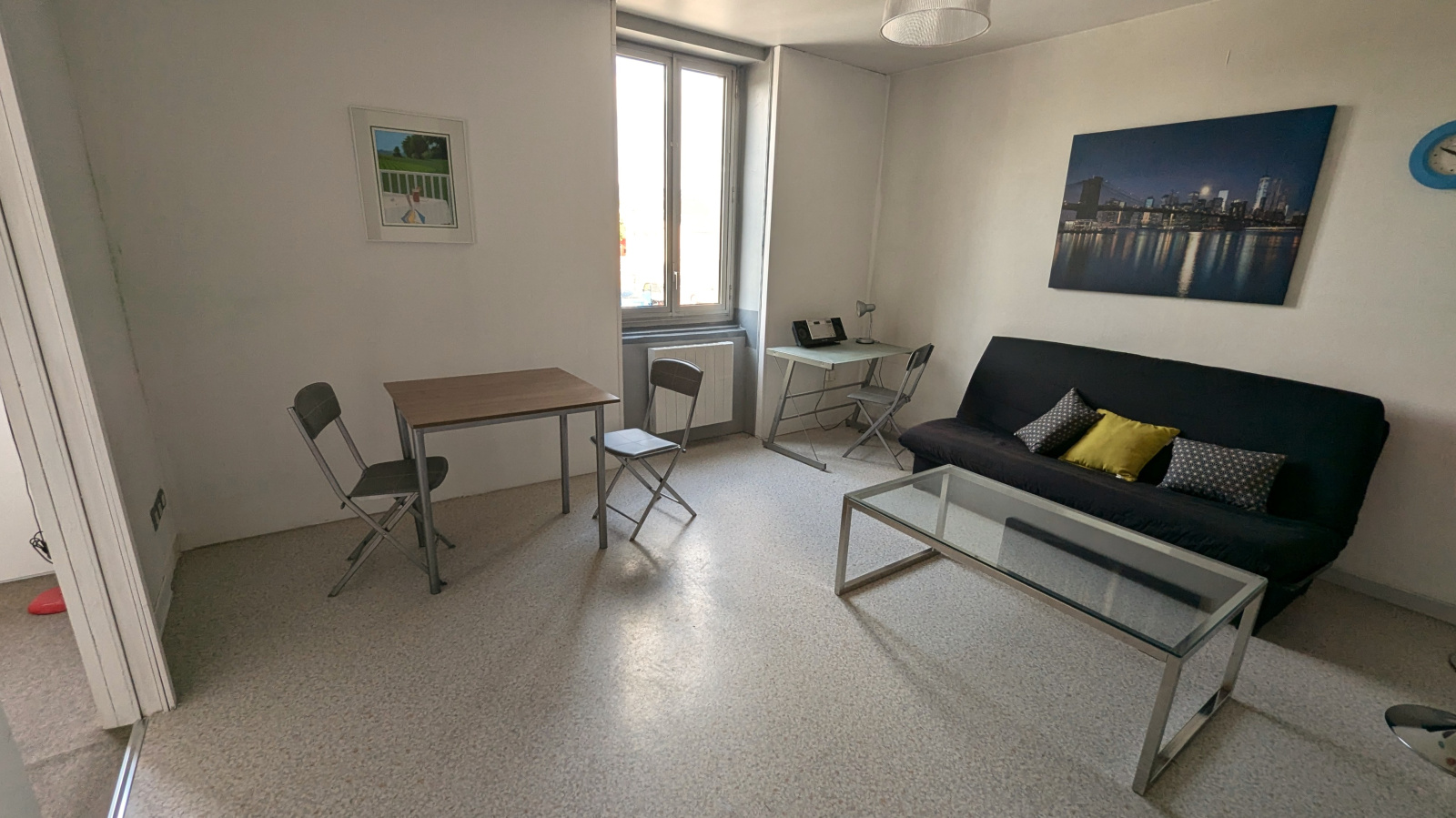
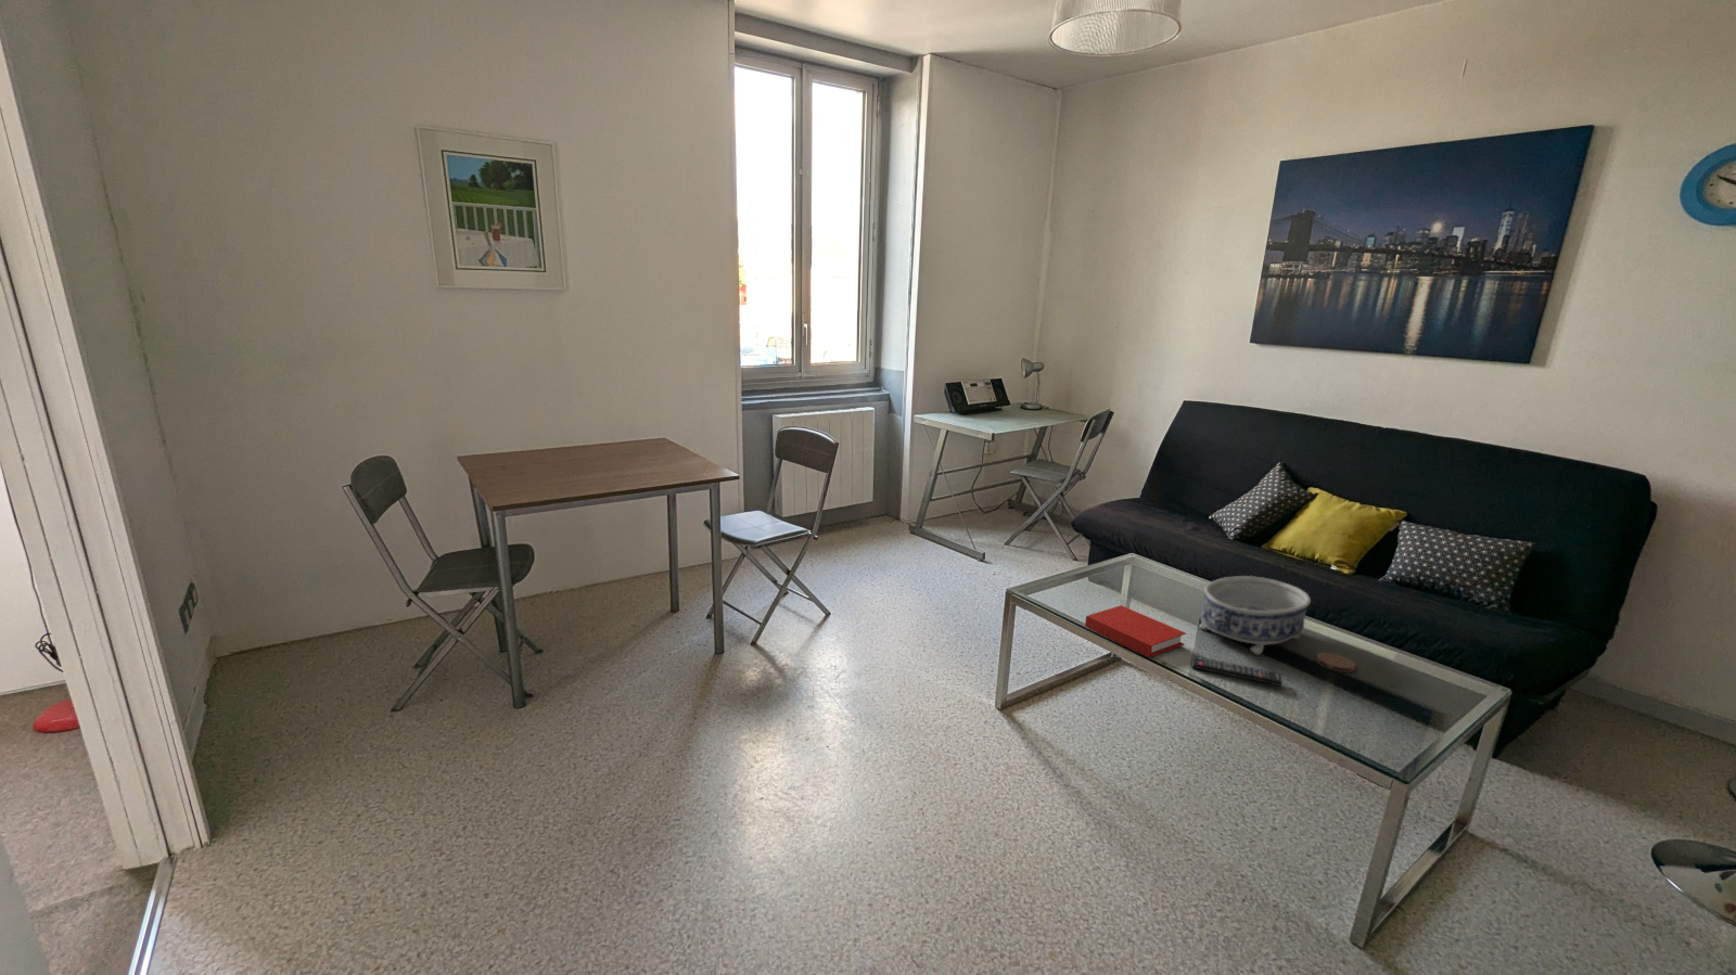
+ book (1134, 629)
+ coaster (1335, 662)
+ decorative bowl (1254, 613)
+ remote control (1235, 671)
